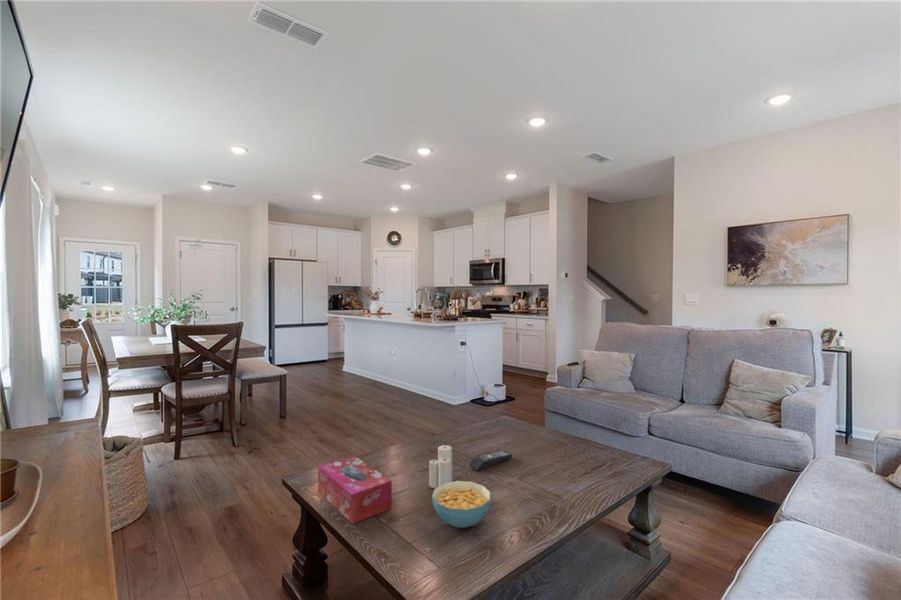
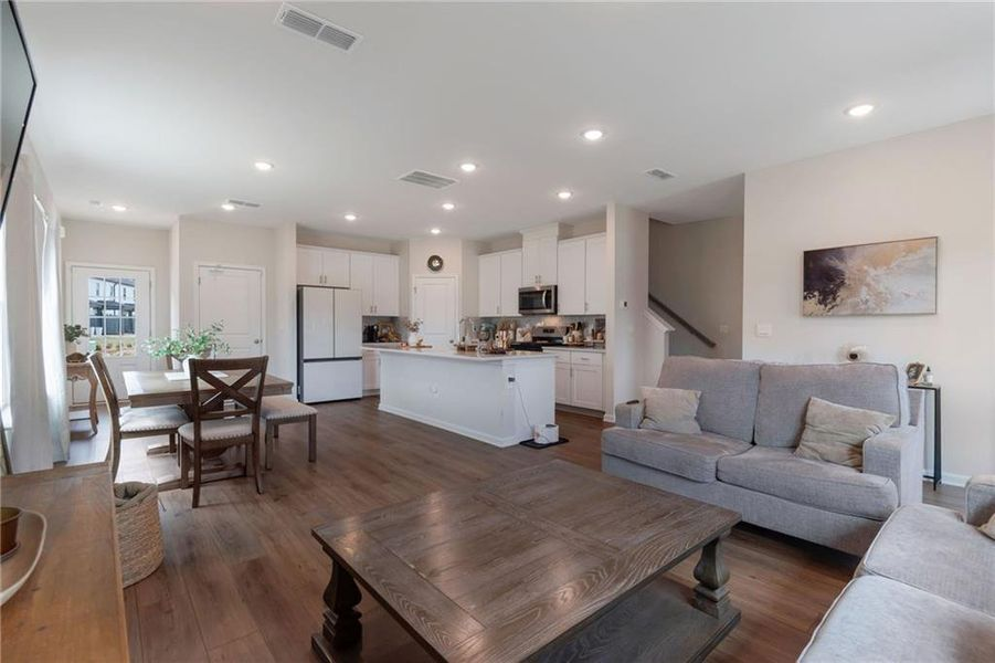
- remote control (491, 458)
- cereal bowl (461, 508)
- candle (441, 466)
- tissue box (353, 486)
